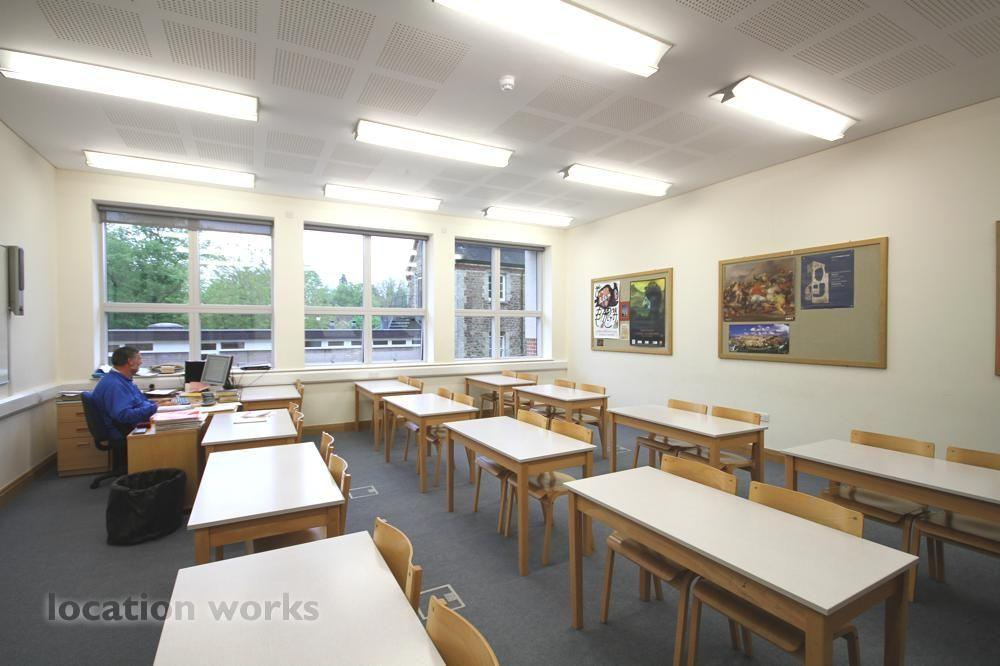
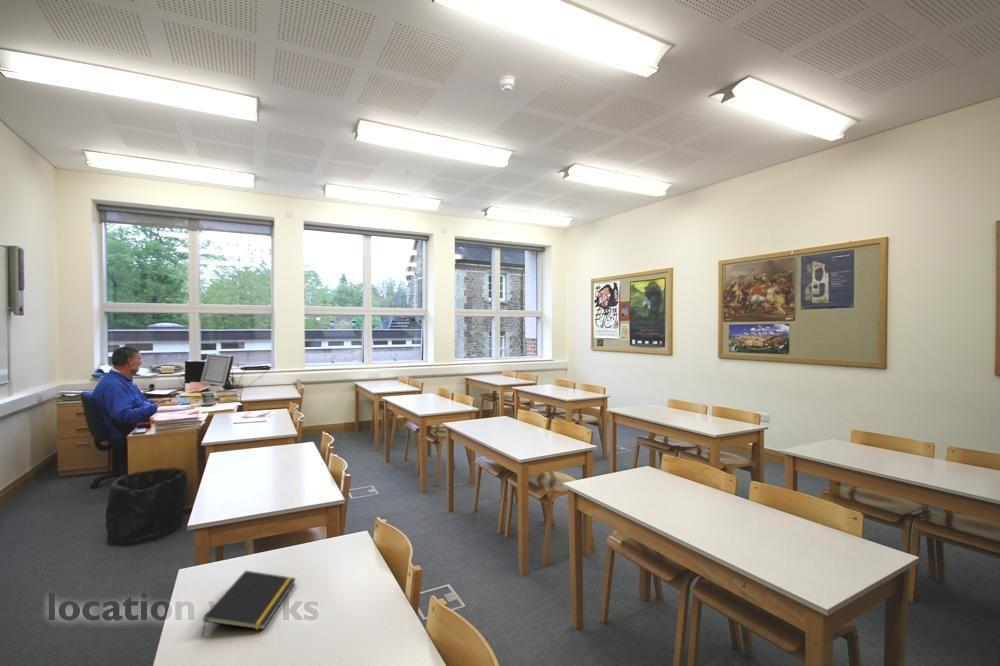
+ notepad (253, 597)
